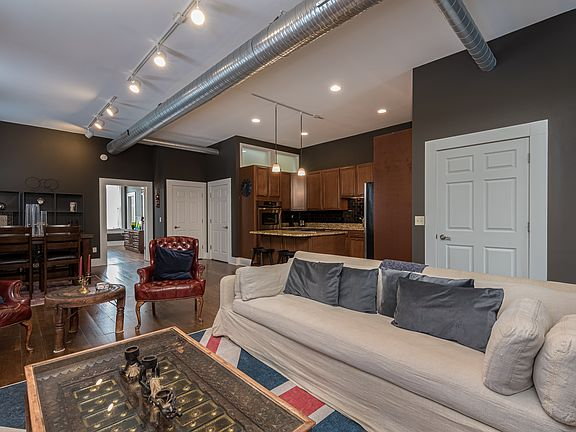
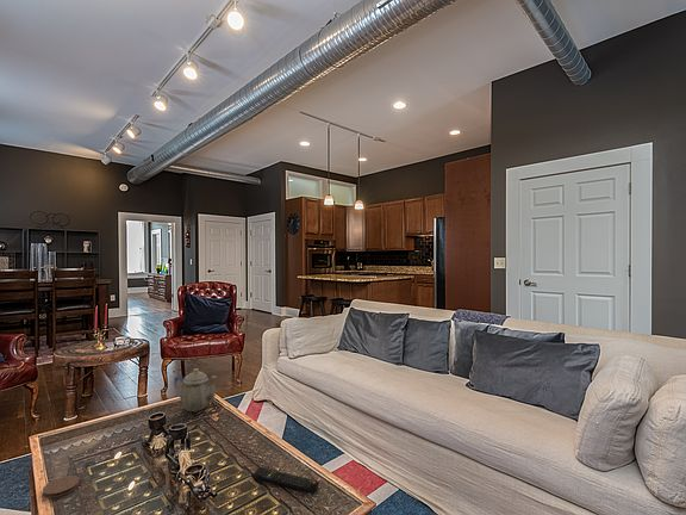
+ coaster (61, 486)
+ teapot (195, 387)
+ remote control (285, 479)
